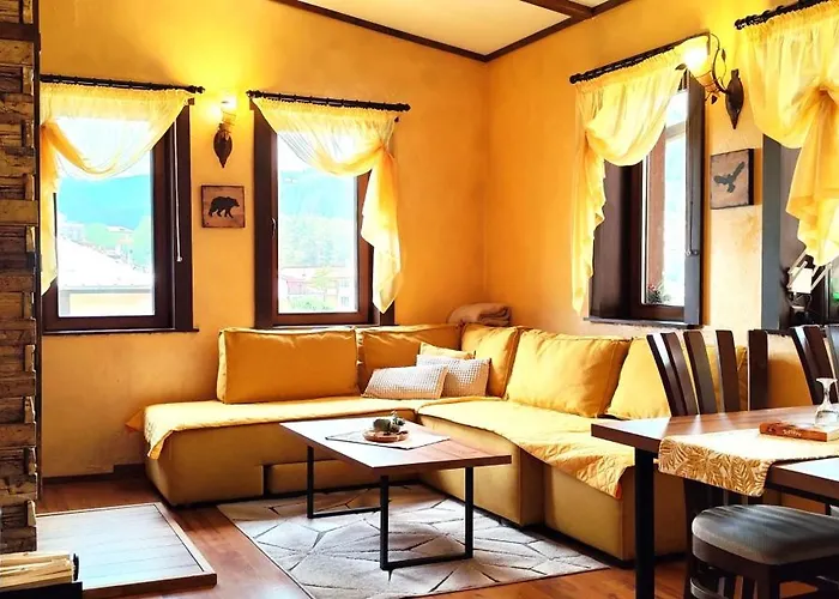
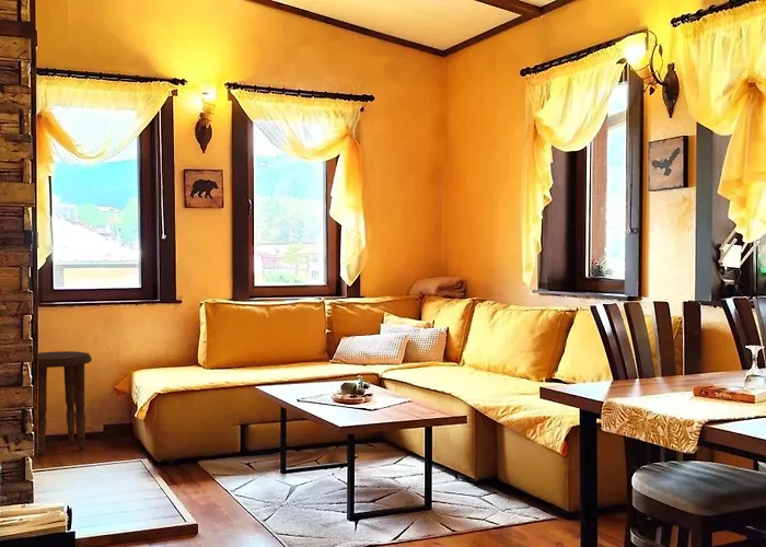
+ side table (46, 401)
